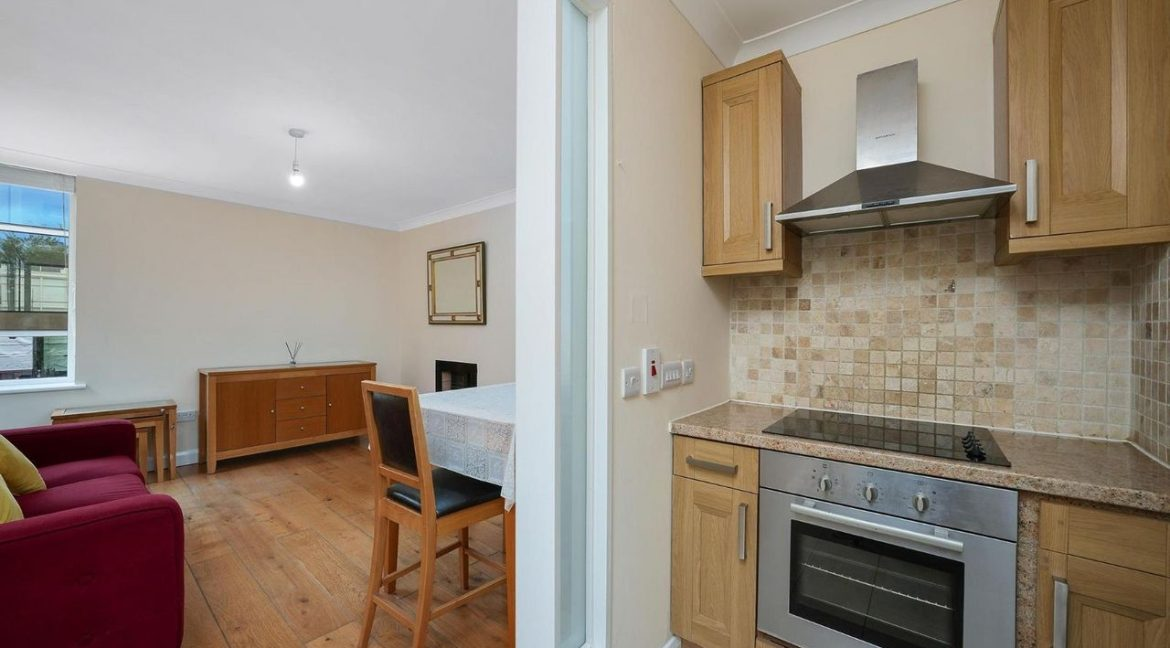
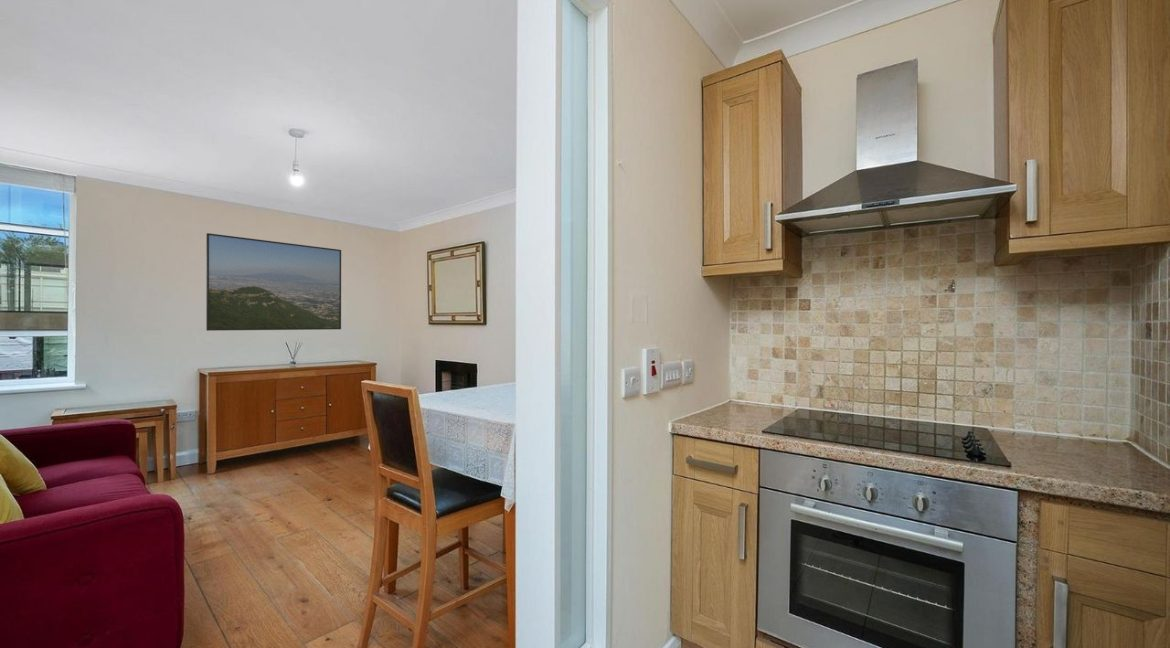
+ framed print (280, 286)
